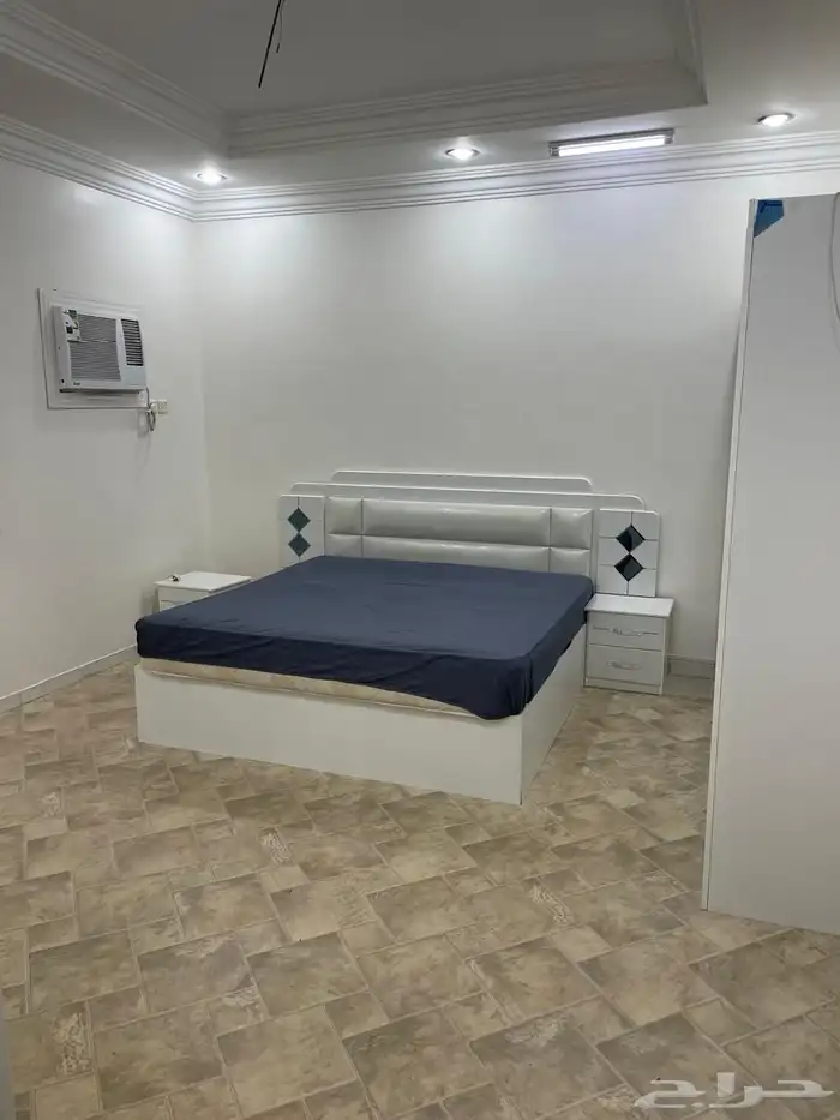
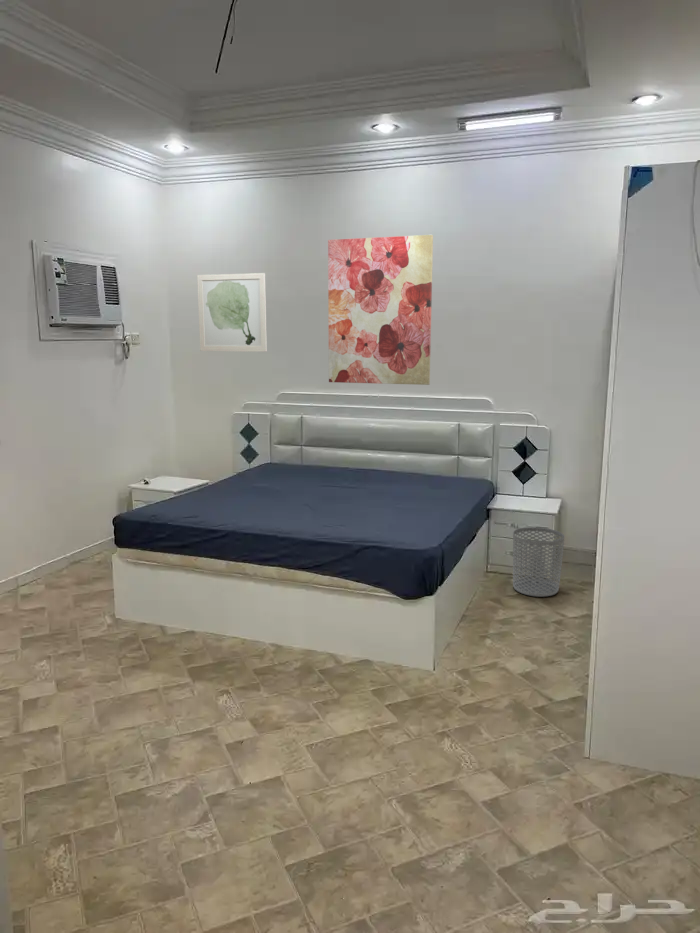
+ waste bin (537, 561)
+ wall art (378, 311)
+ wall art (231, 313)
